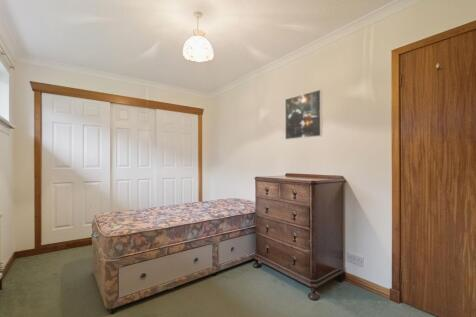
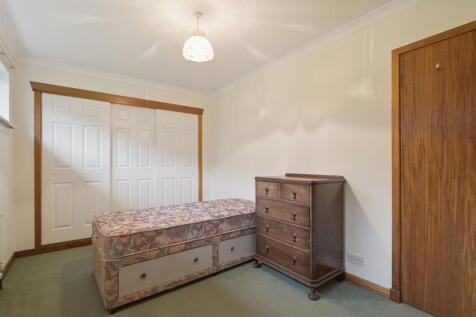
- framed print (302, 116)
